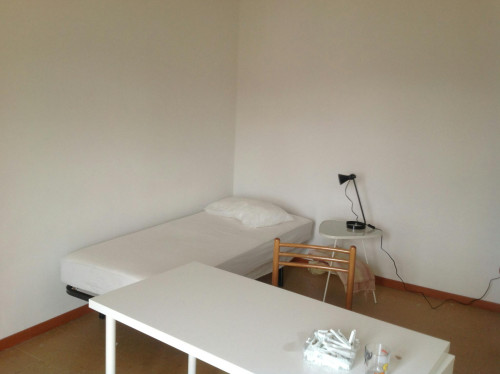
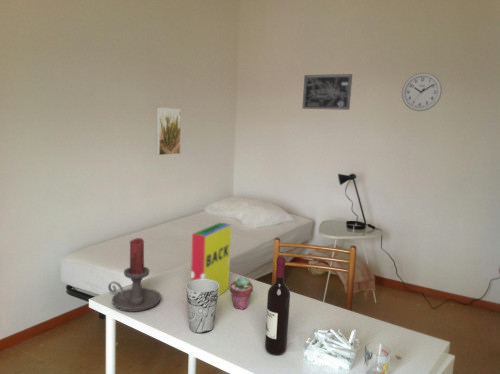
+ wall clock (421, 92)
+ cup (202, 306)
+ potted succulent (241, 291)
+ wall art (326, 92)
+ wine bottle (278, 304)
+ candle holder (131, 270)
+ book (211, 262)
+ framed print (169, 131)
